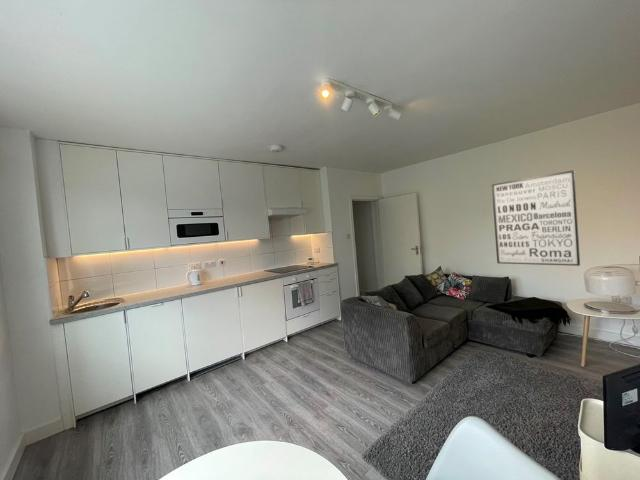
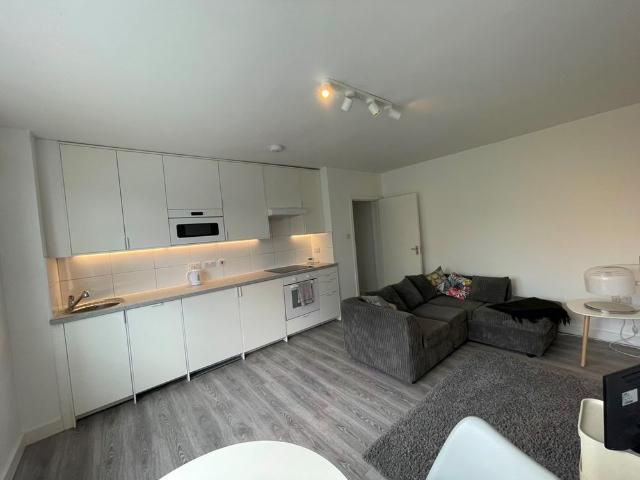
- wall art (532, 221)
